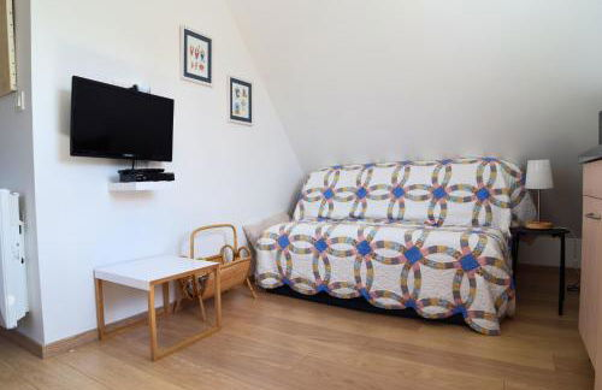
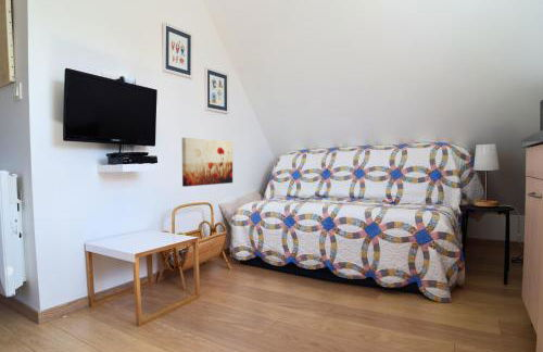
+ wall art (209, 162)
